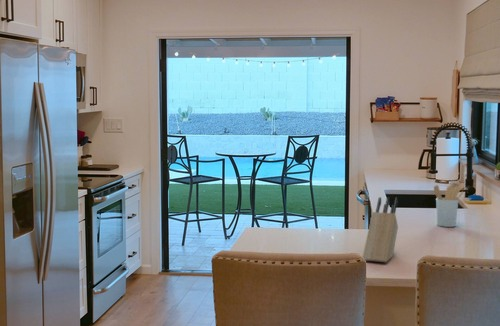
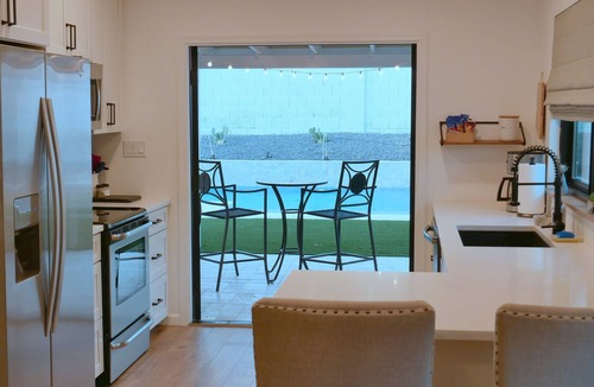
- utensil holder (449, 205)
- knife block (382, 227)
